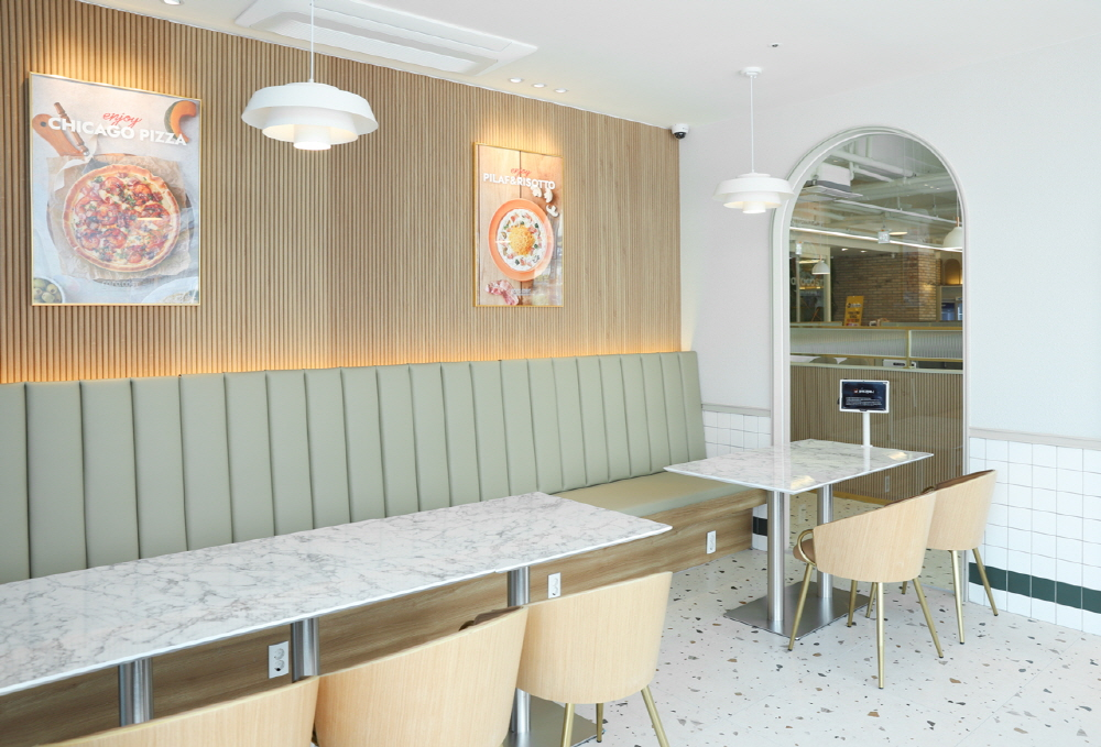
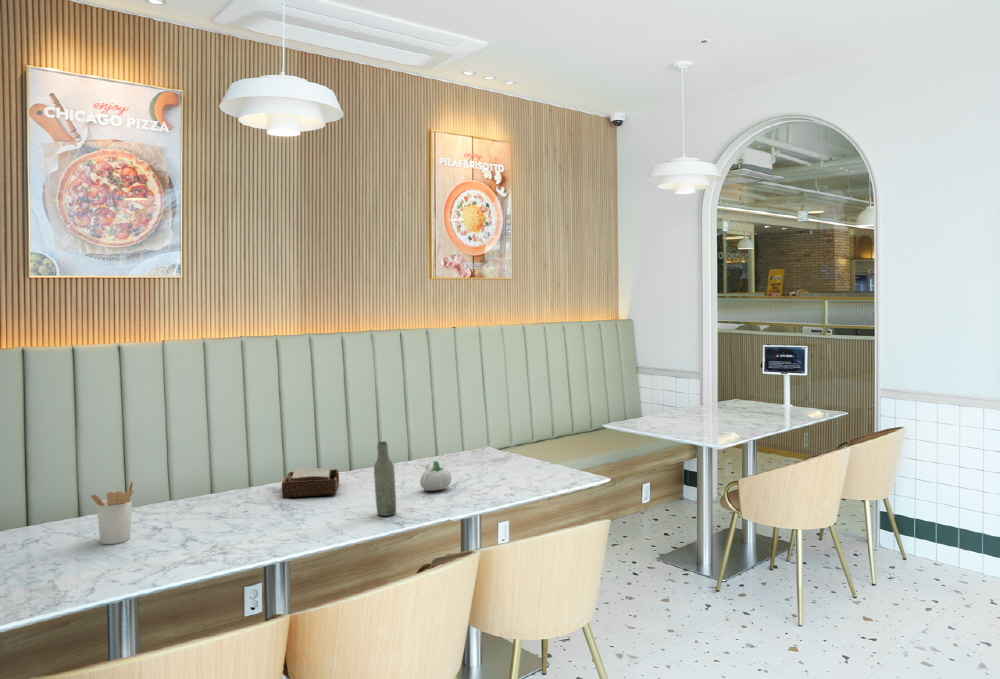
+ utensil holder (116, 513)
+ bottle (384, 477)
+ napkin holder (311, 480)
+ succulent planter (435, 475)
